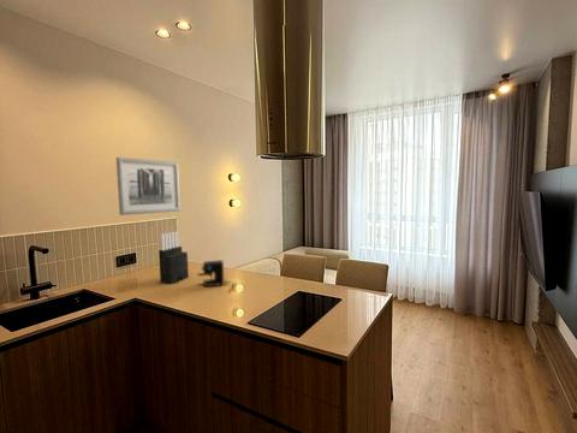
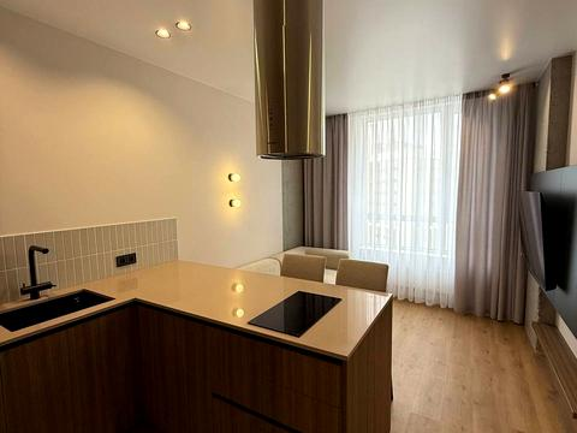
- coffee maker (215, 275)
- wall art (150, 186)
- knife block (174, 256)
